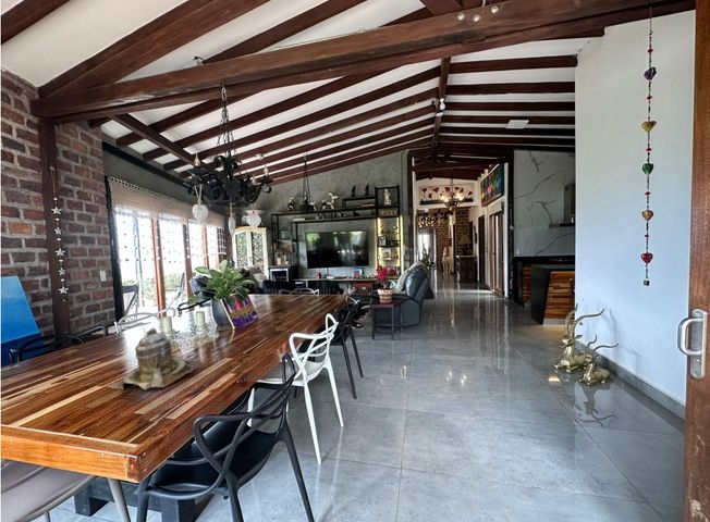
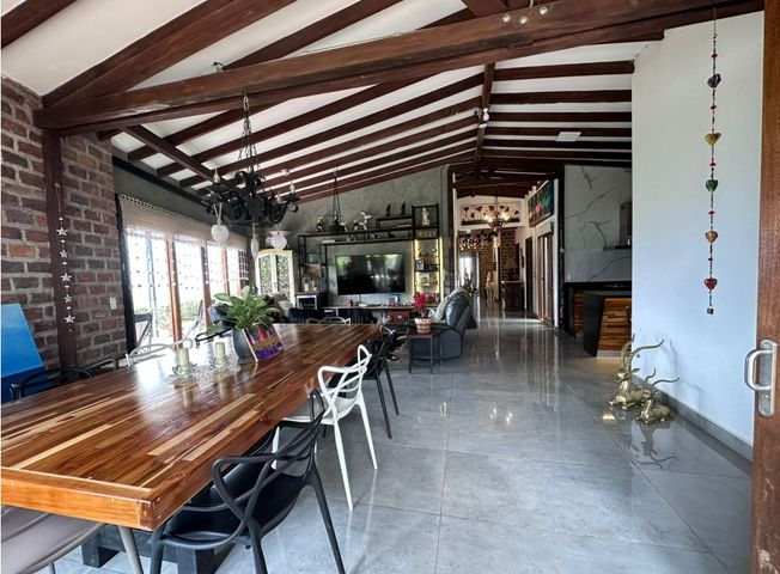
- teapot (156, 351)
